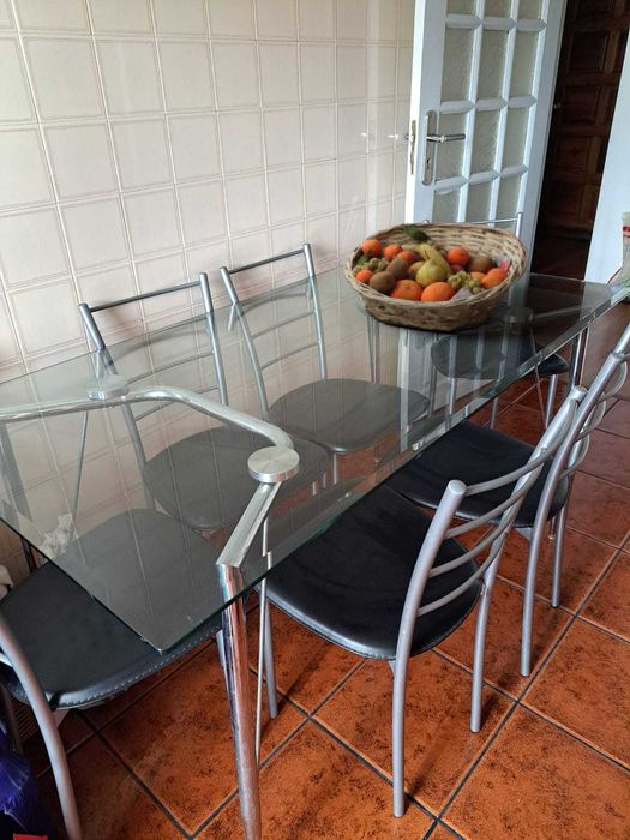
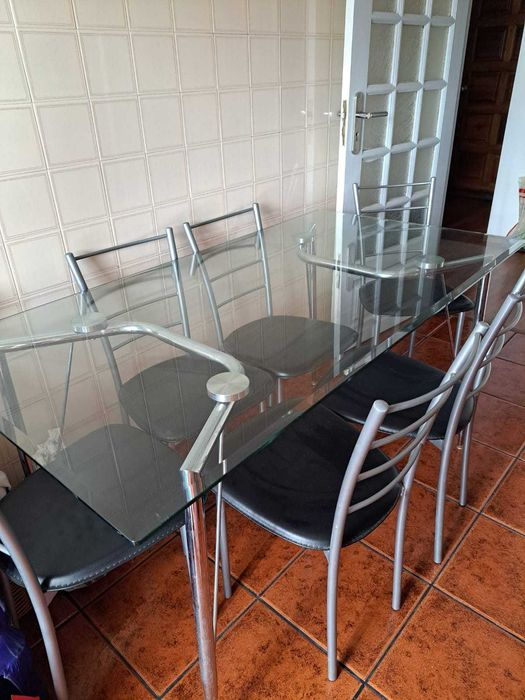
- fruit basket (432, 274)
